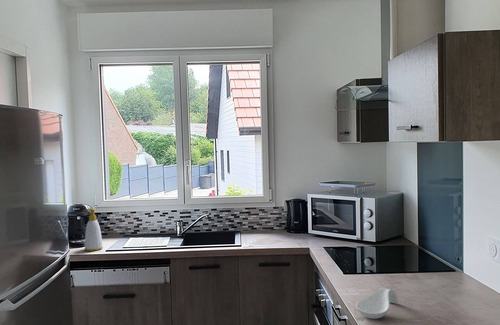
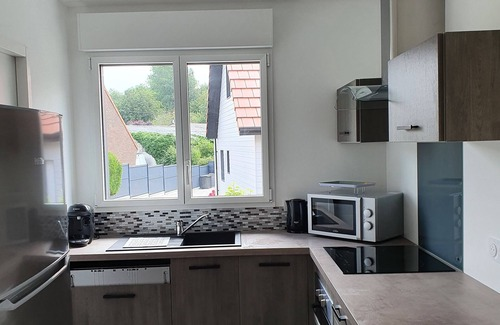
- soap bottle (92, 228)
- spoon rest (379, 302)
